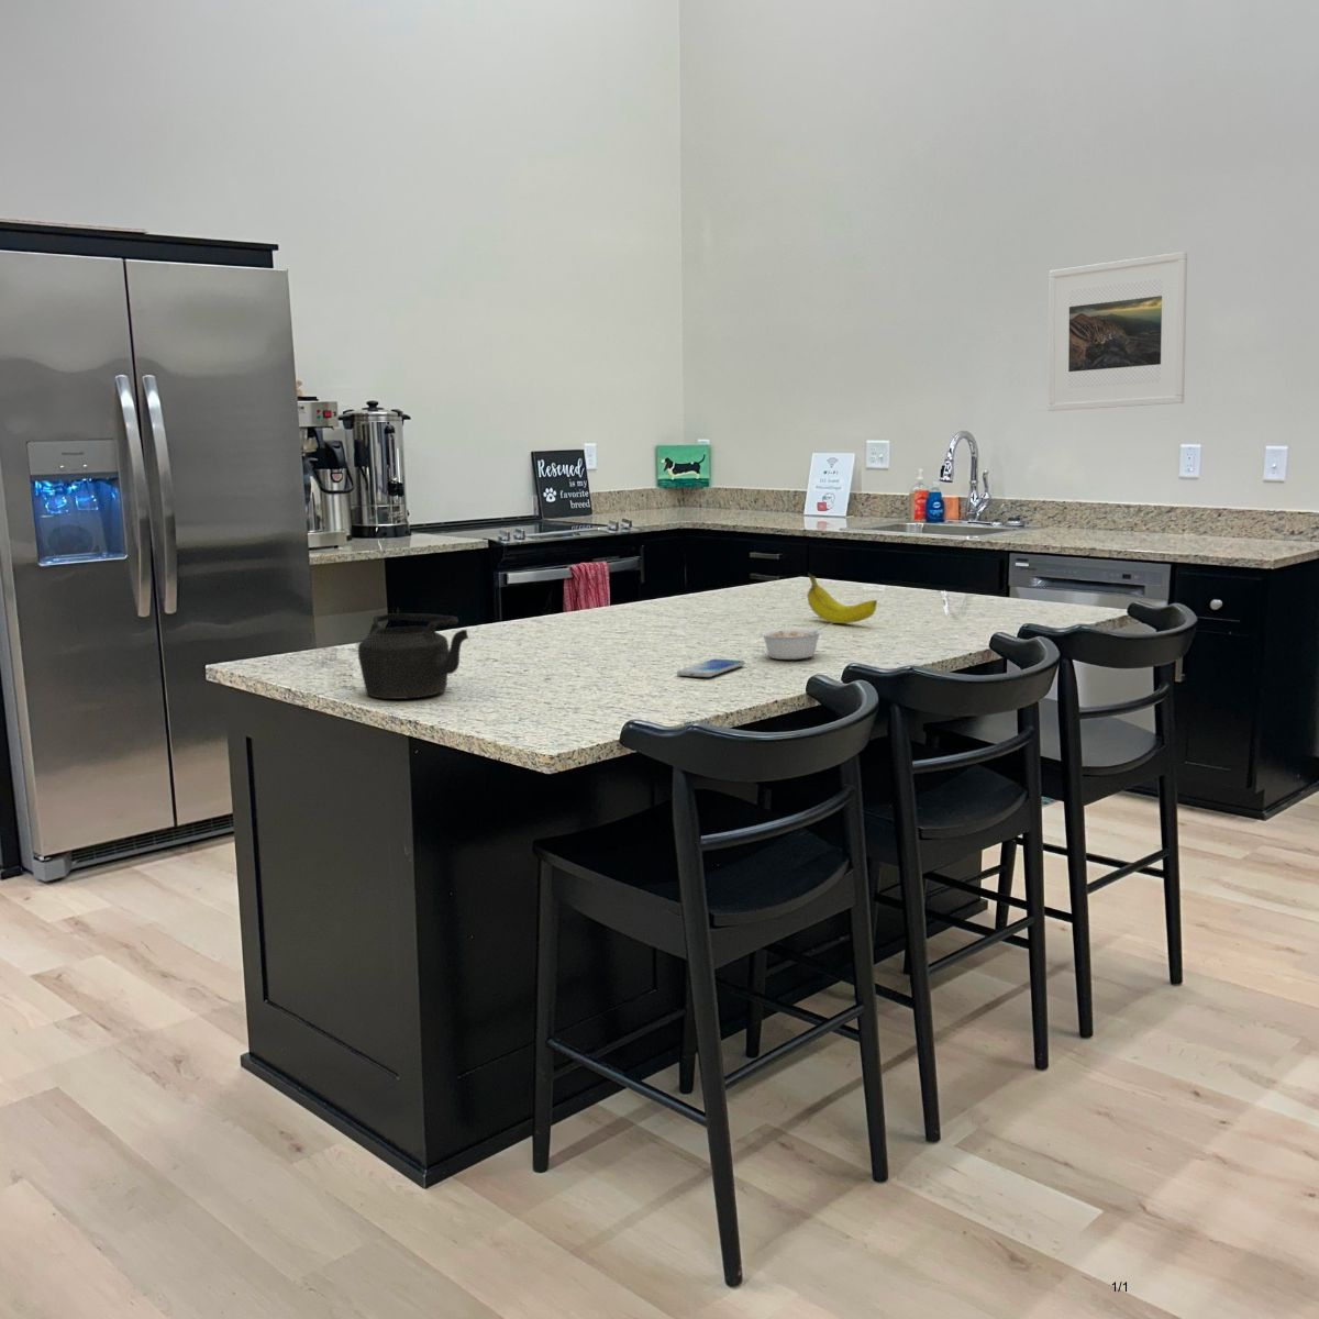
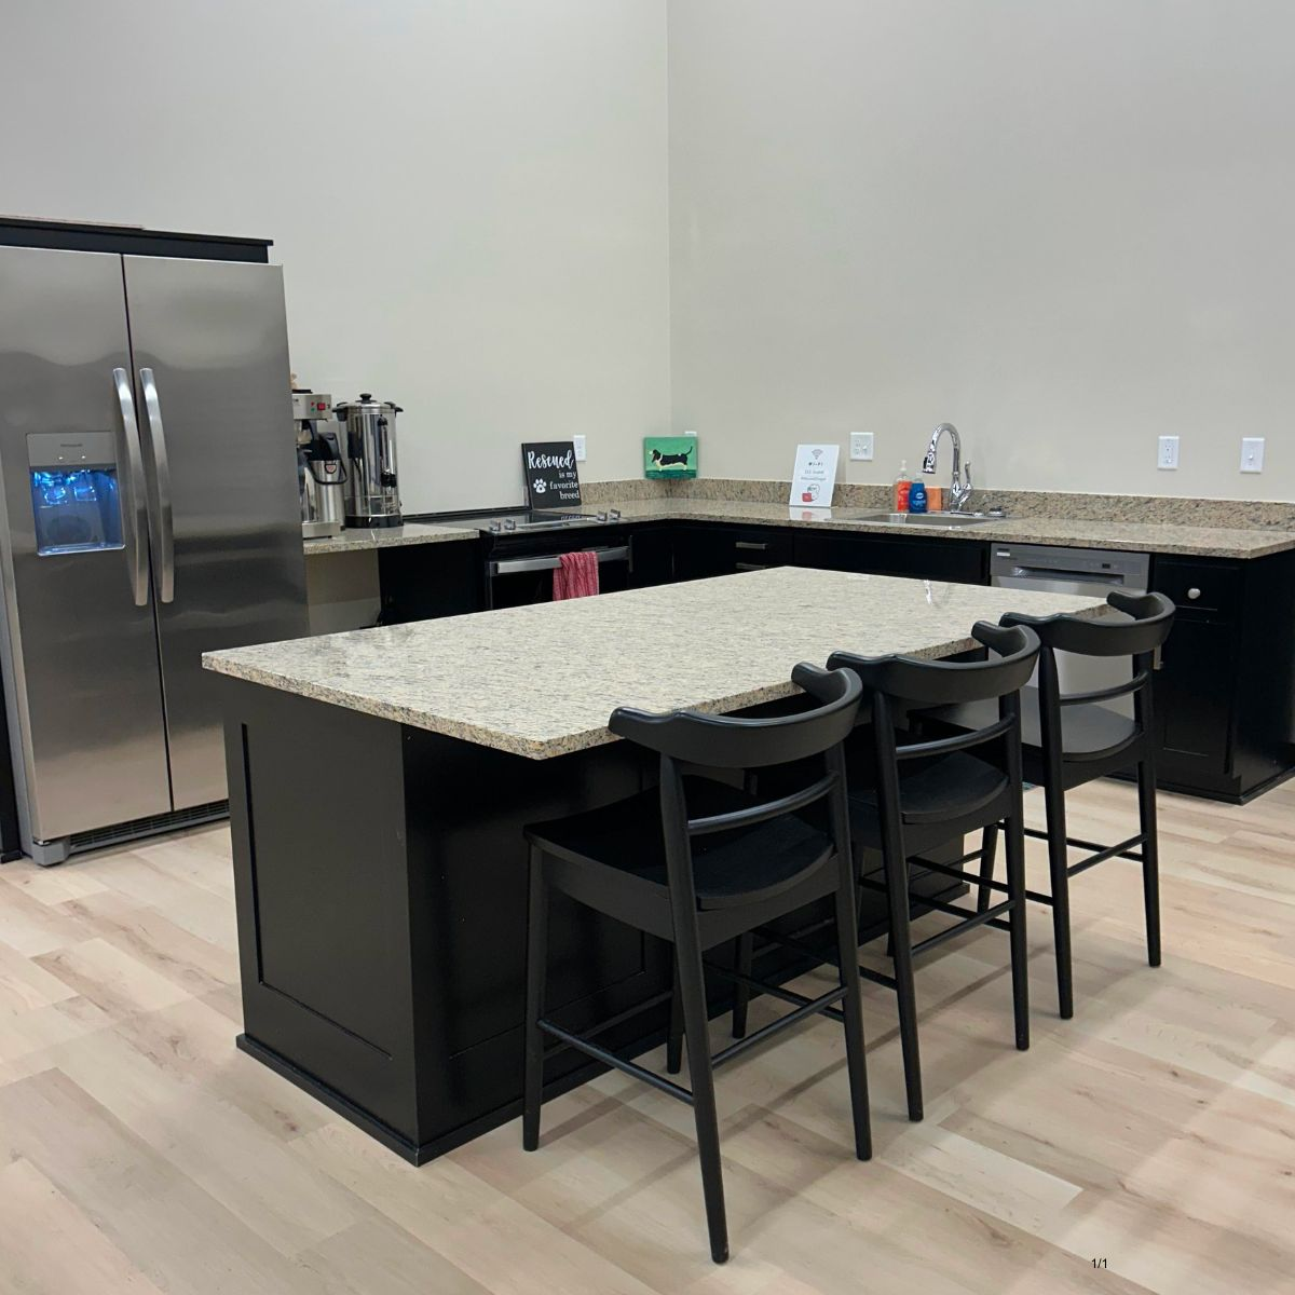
- fruit (839, 604)
- smartphone (711, 667)
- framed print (1115, 335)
- teapot (413, 655)
- legume (792, 641)
